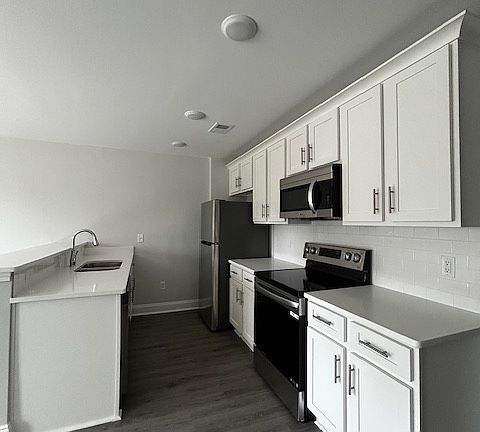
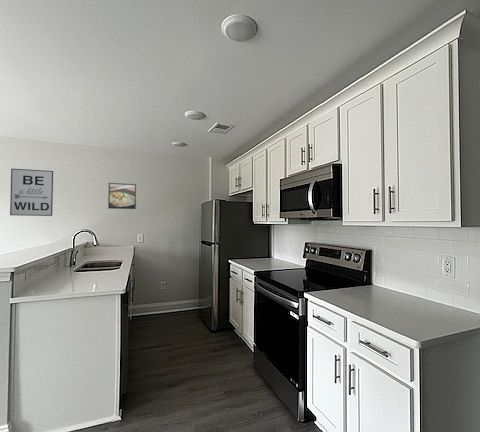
+ wall art (32, 192)
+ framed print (122, 196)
